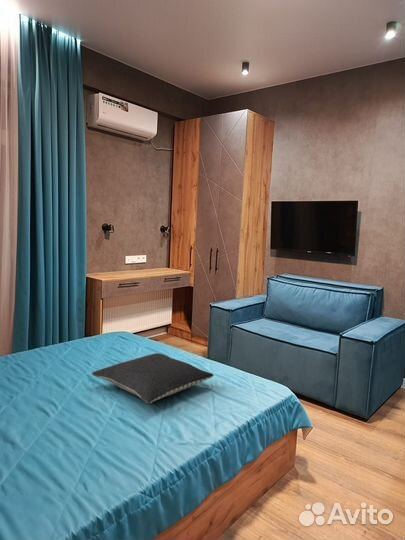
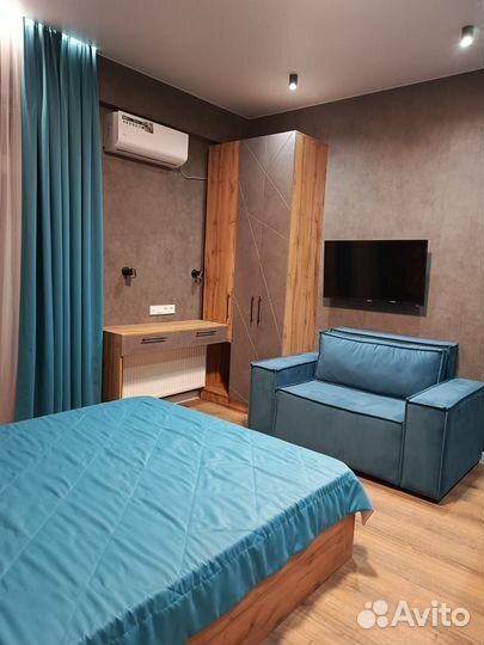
- pillow (153, 374)
